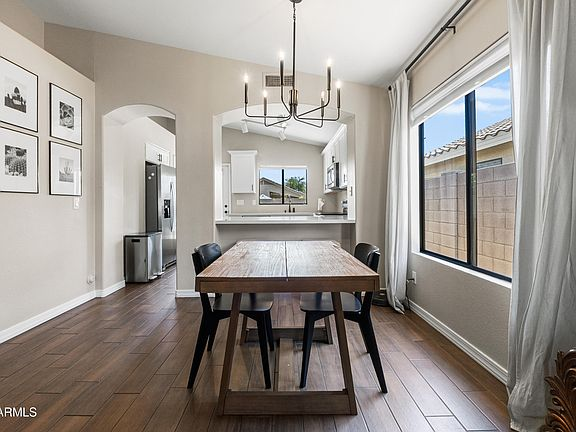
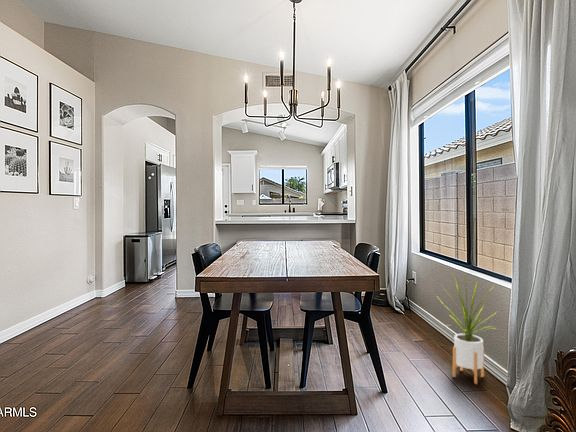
+ house plant (470, 326)
